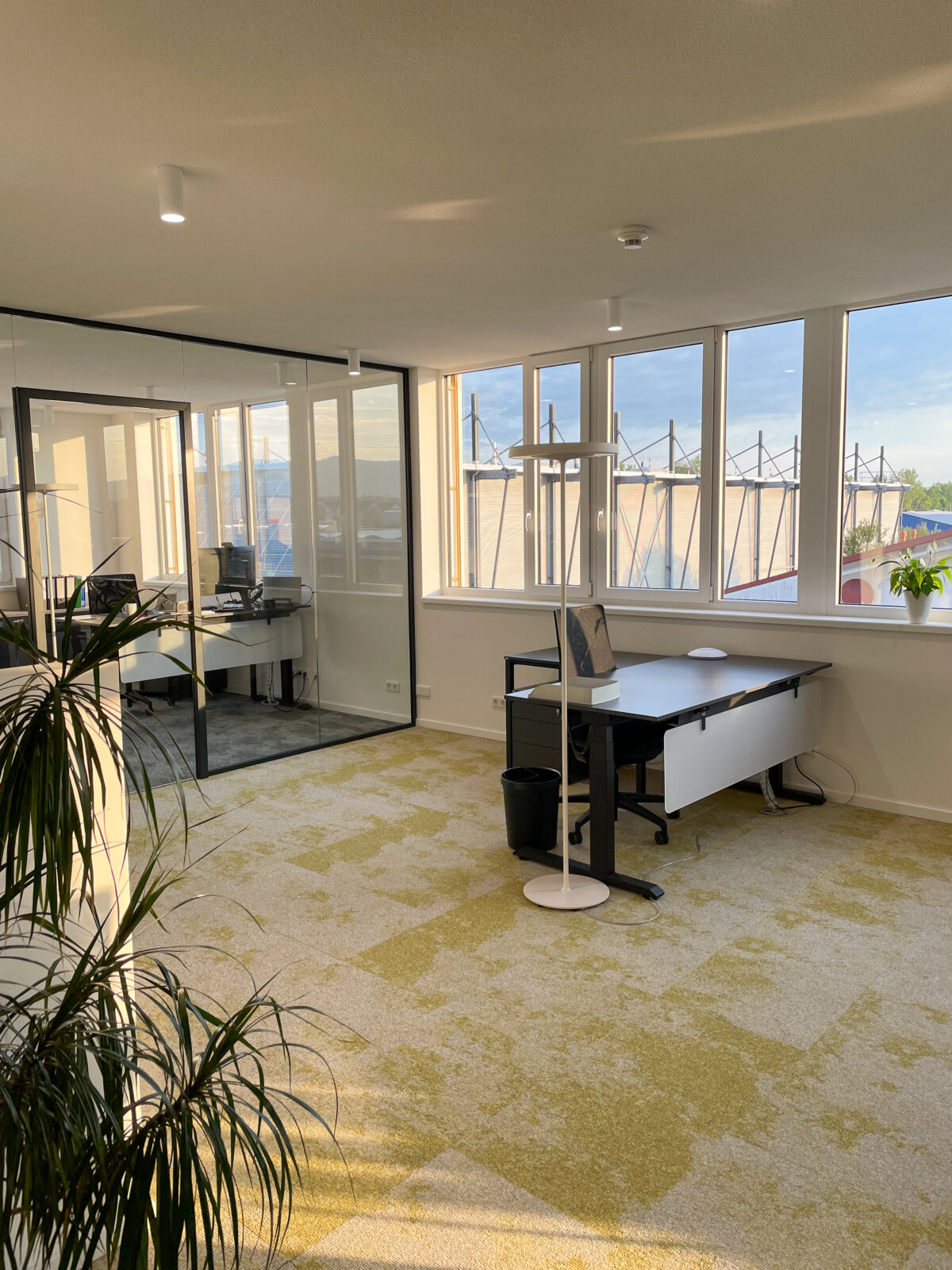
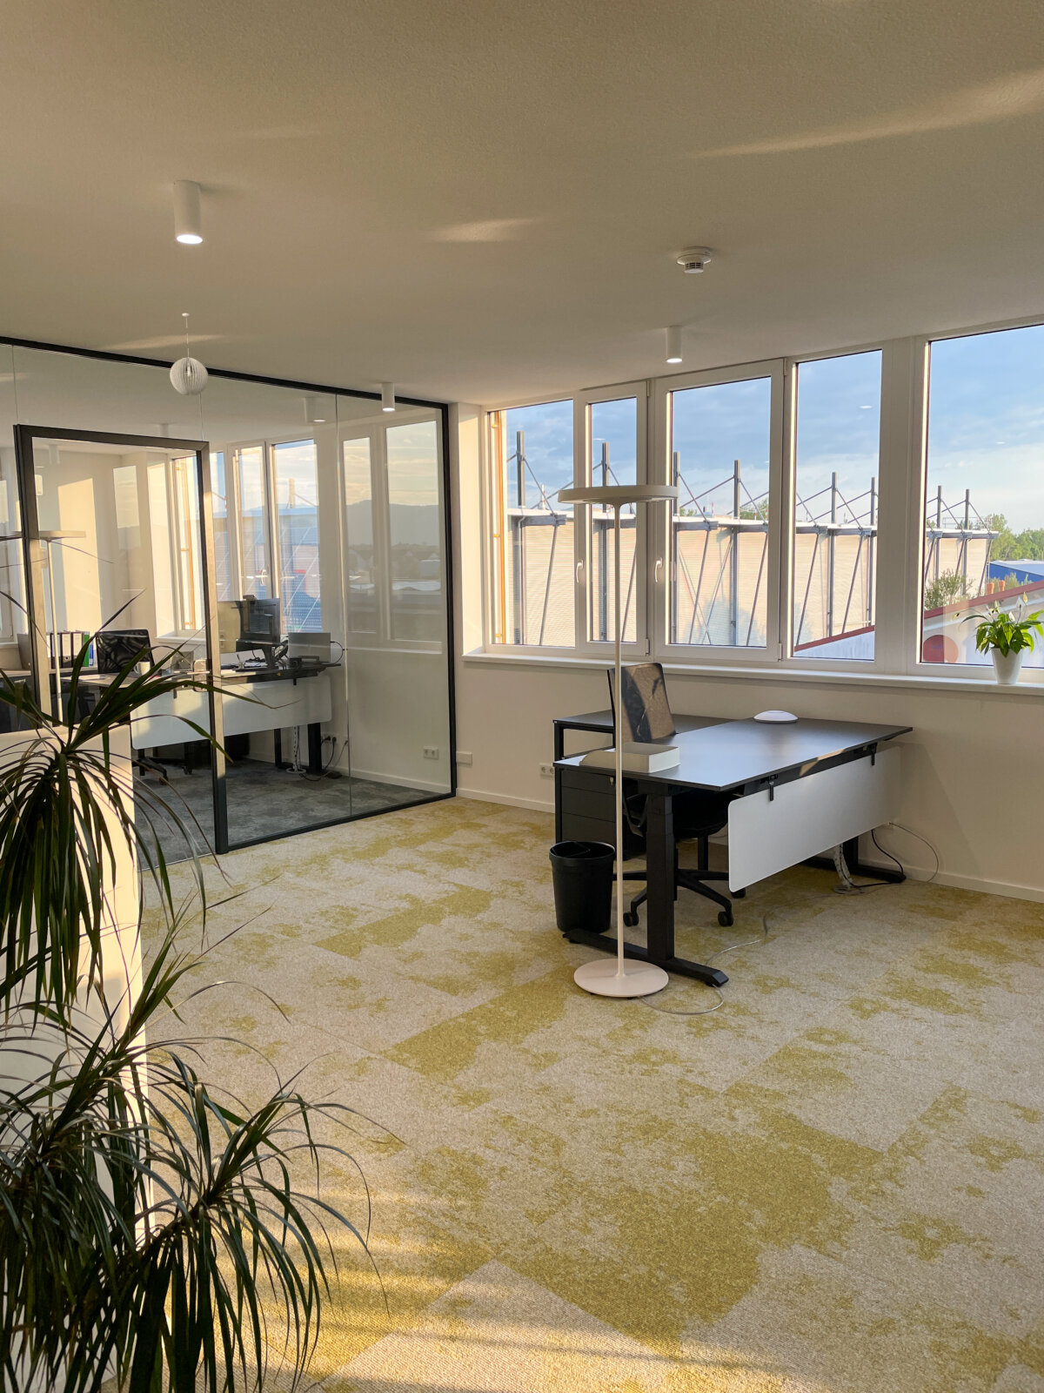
+ pendant light (188, 354)
